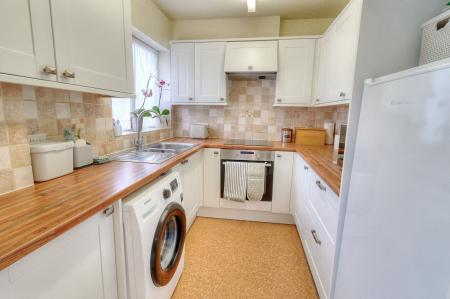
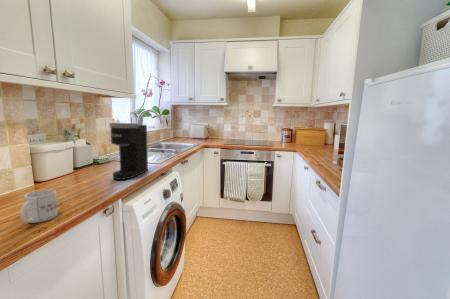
+ coffee maker (130, 148)
+ mug (37, 207)
